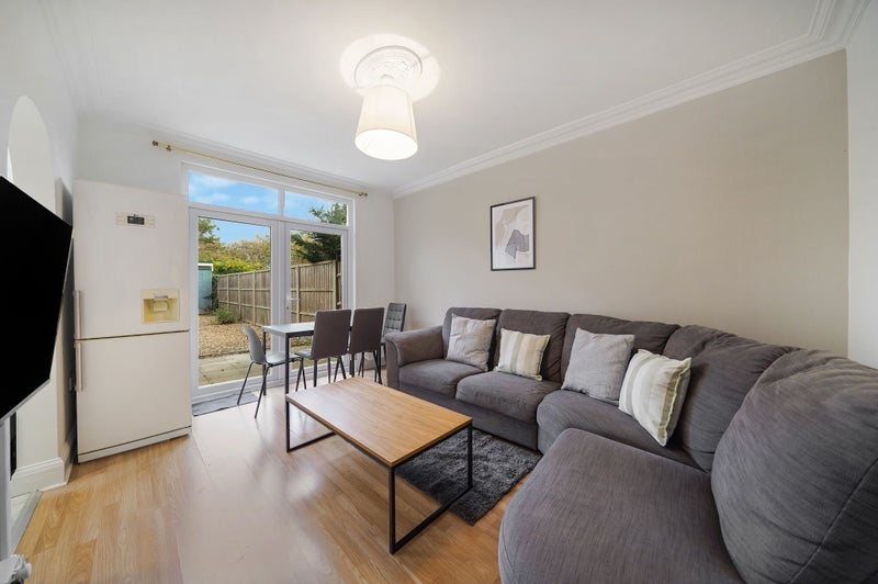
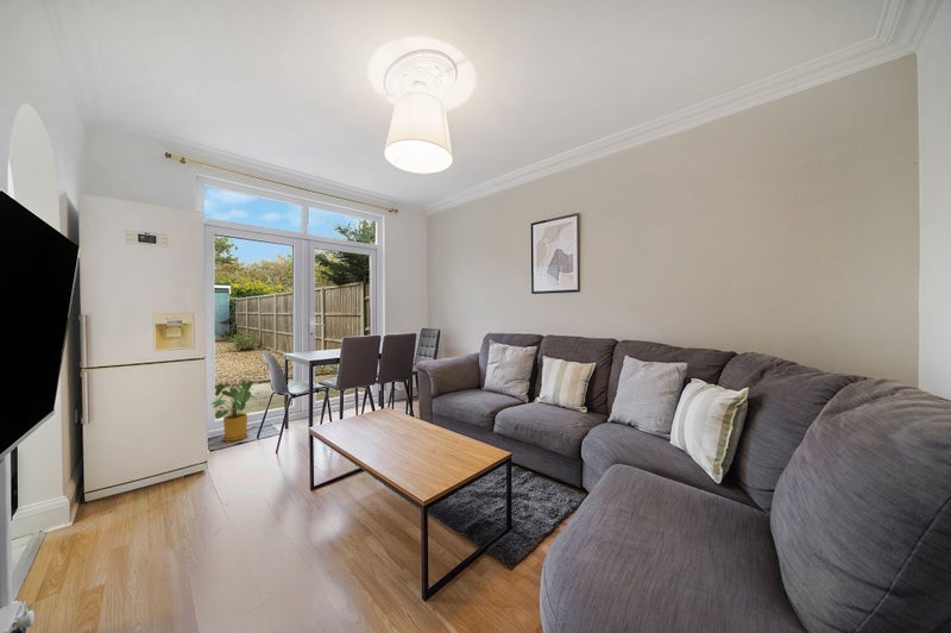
+ house plant (233, 410)
